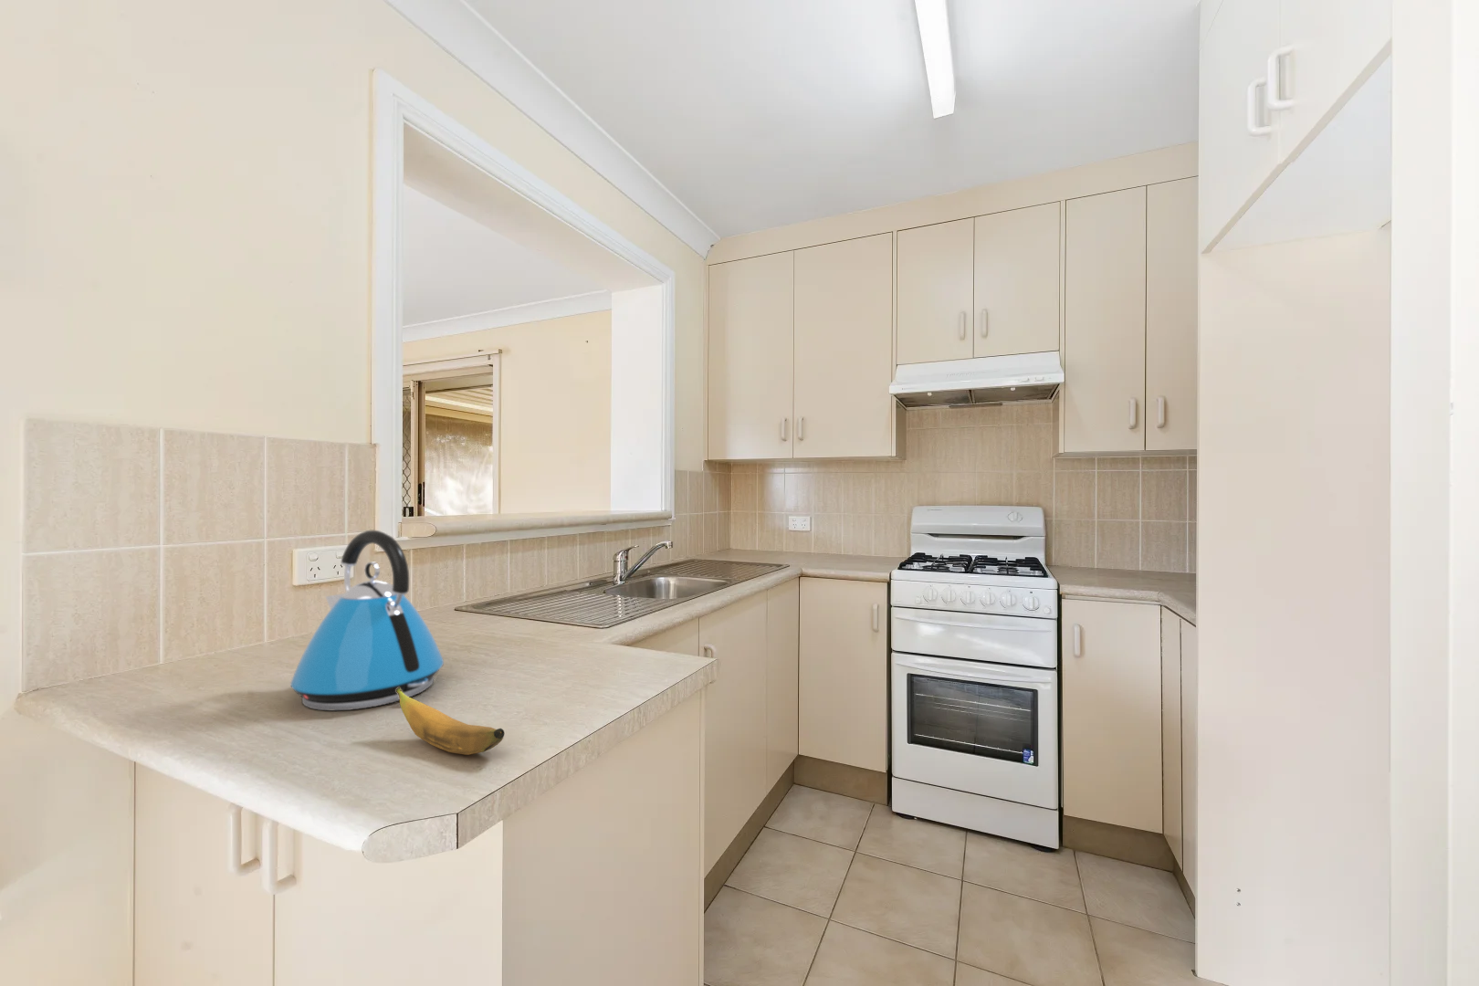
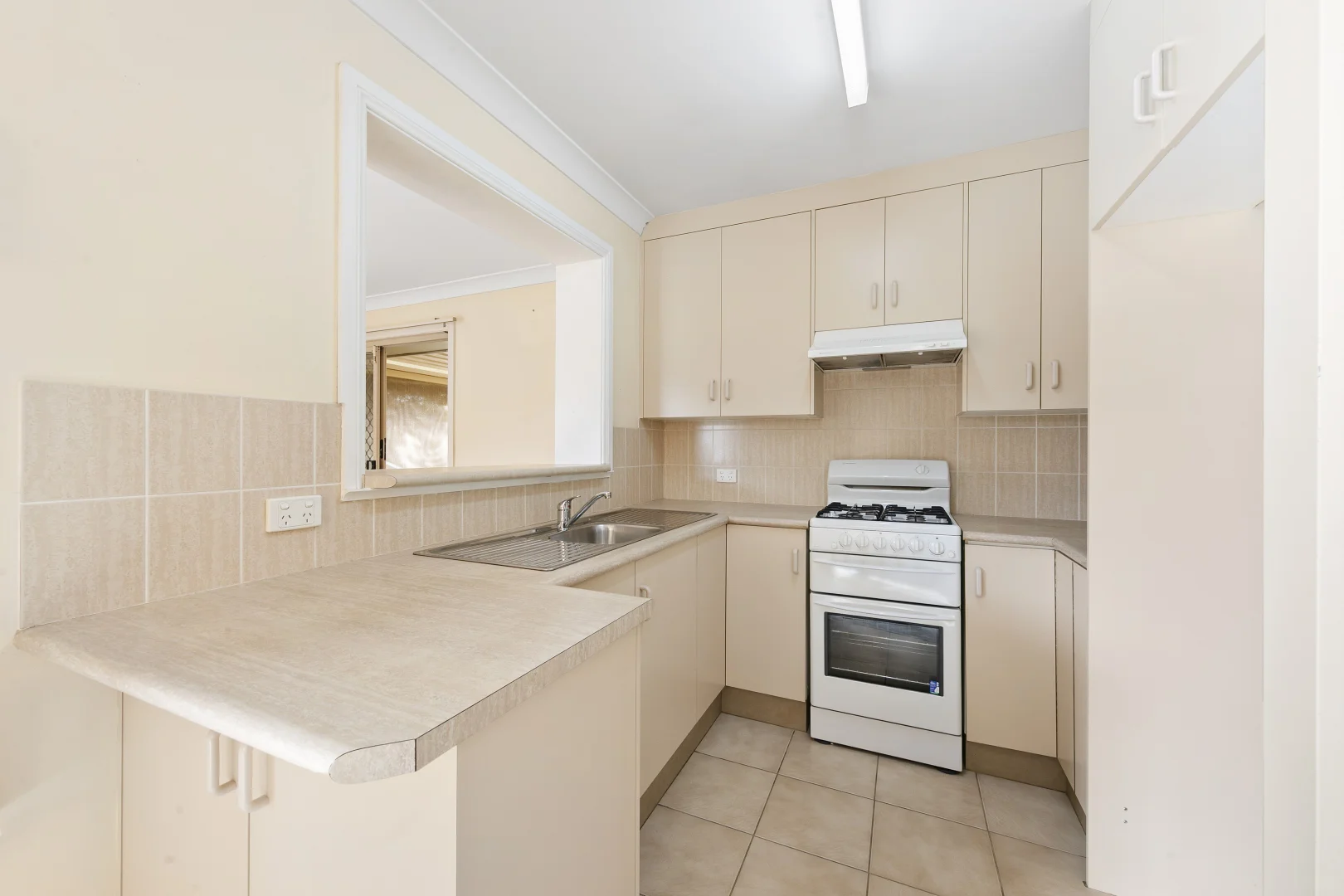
- banana (448, 721)
- kettle (374, 610)
